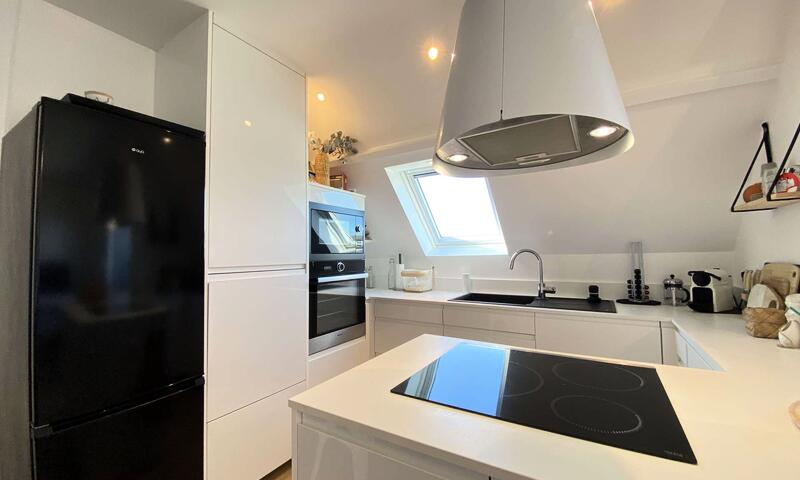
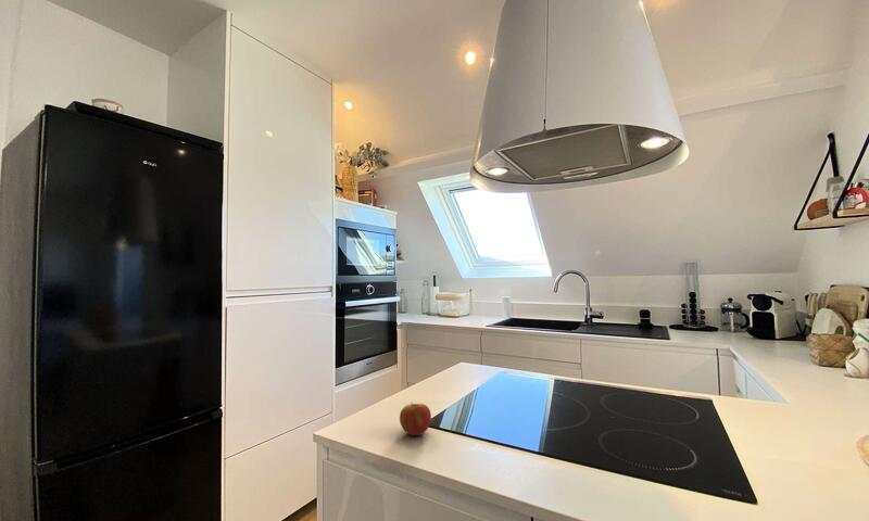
+ apple (415, 416)
